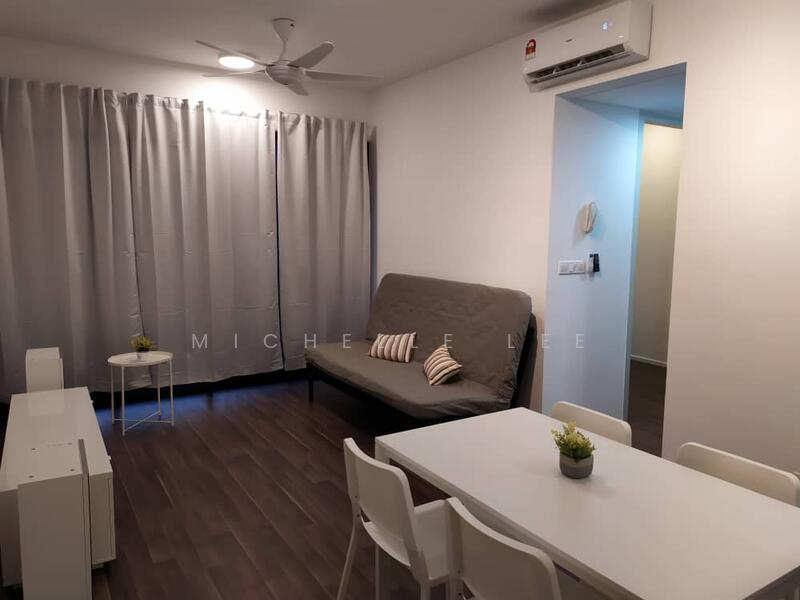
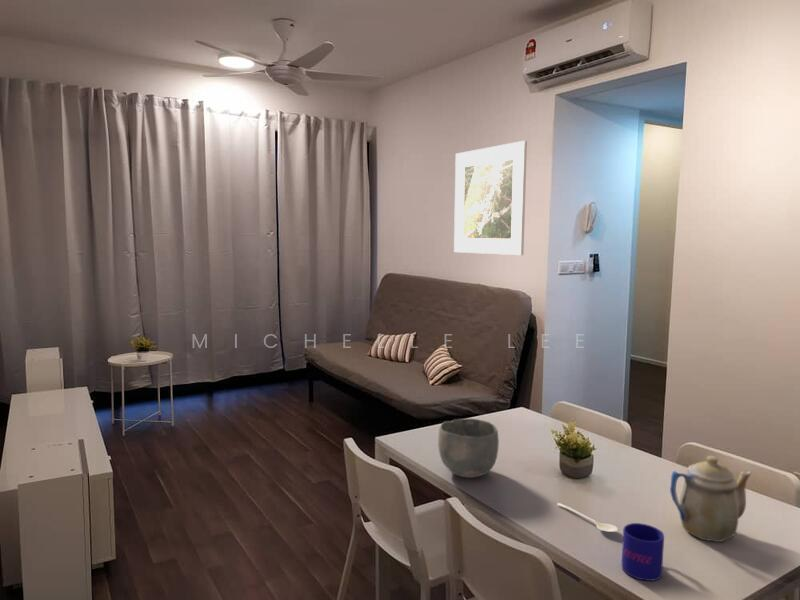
+ mug (644, 547)
+ teapot (709, 494)
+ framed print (487, 201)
+ stirrer (585, 516)
+ bowl (468, 449)
